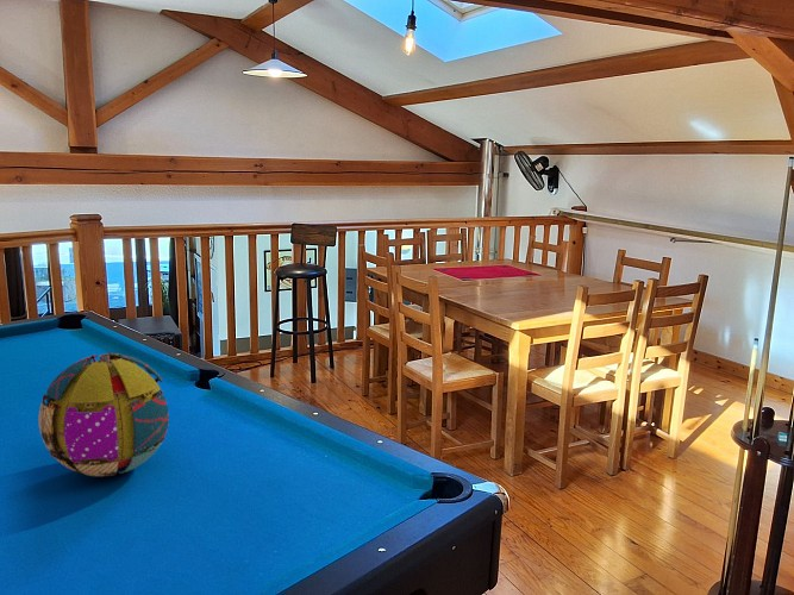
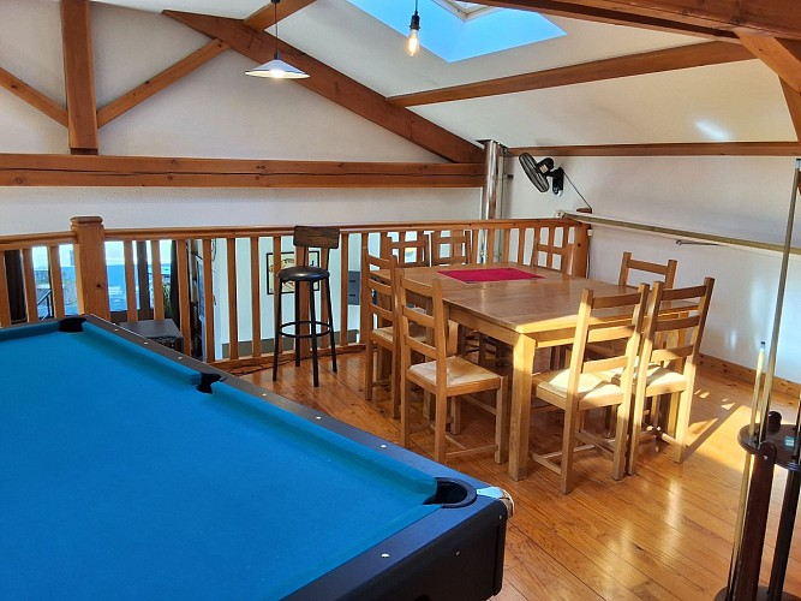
- ball (106, 413)
